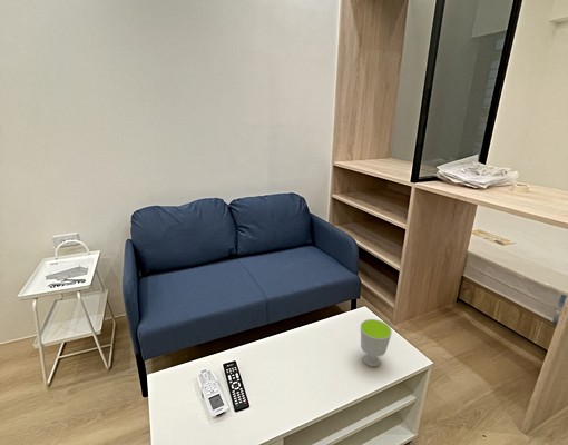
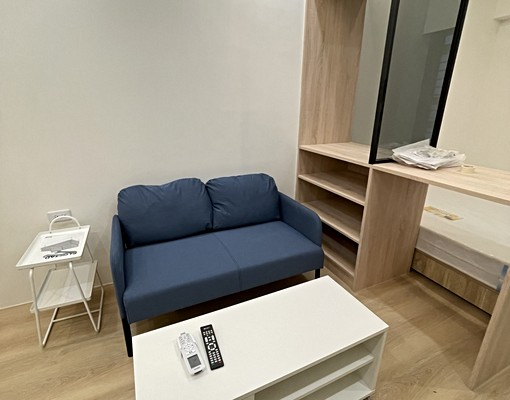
- cup (373, 345)
